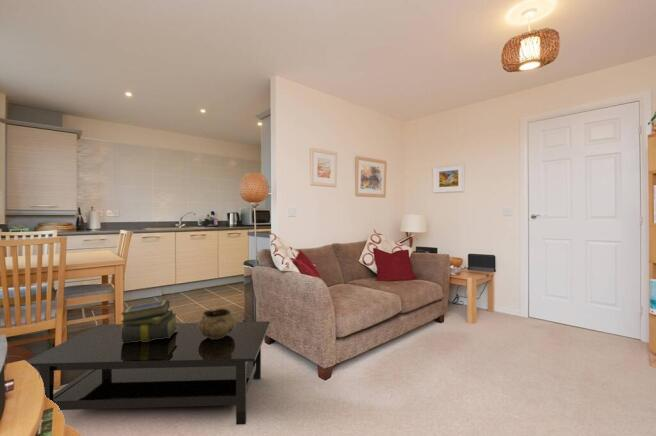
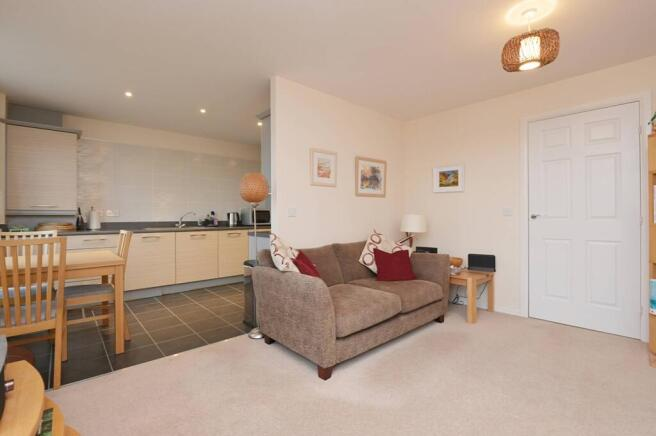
- stack of books (148, 320)
- decorative bowl (217, 324)
- coffee table (166, 369)
